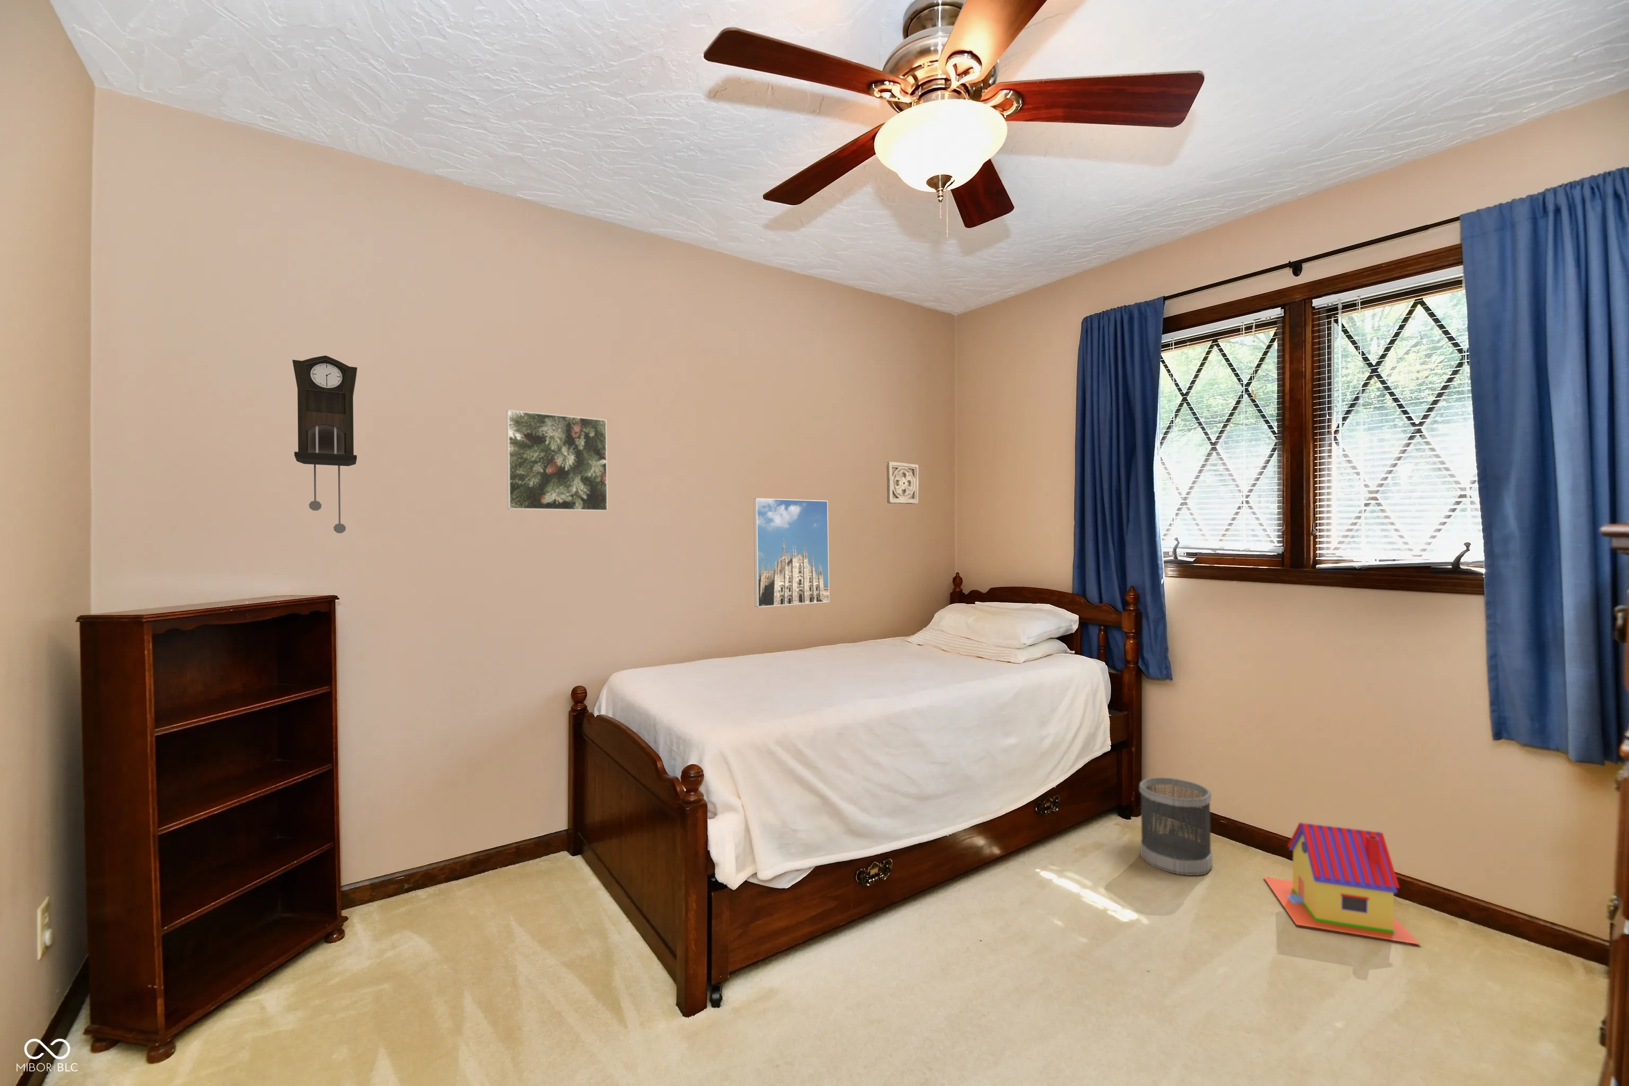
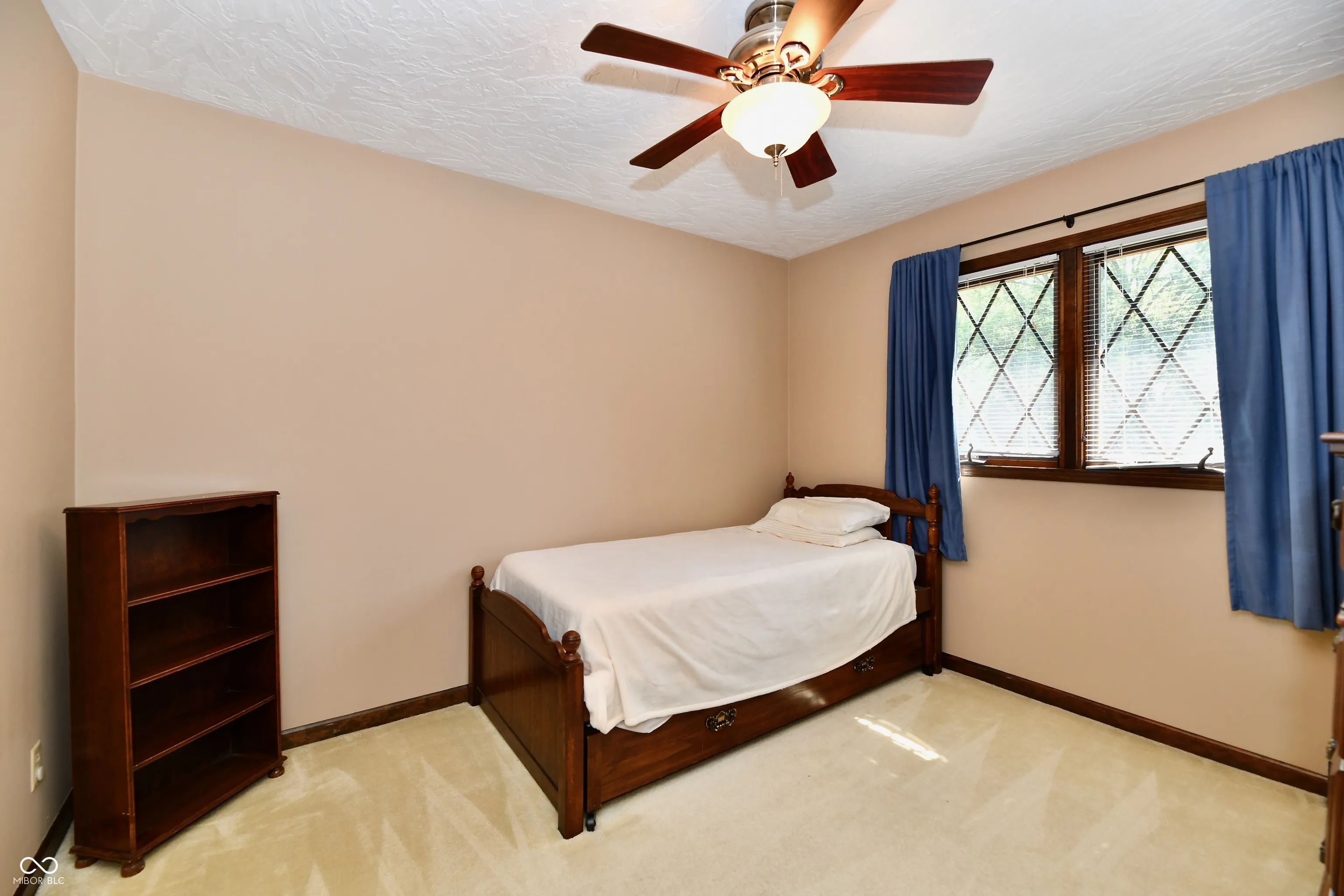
- wastebasket (1176, 824)
- pendulum clock (326, 446)
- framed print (559, 463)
- wall ornament (903, 484)
- toy house (1333, 867)
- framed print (793, 551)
